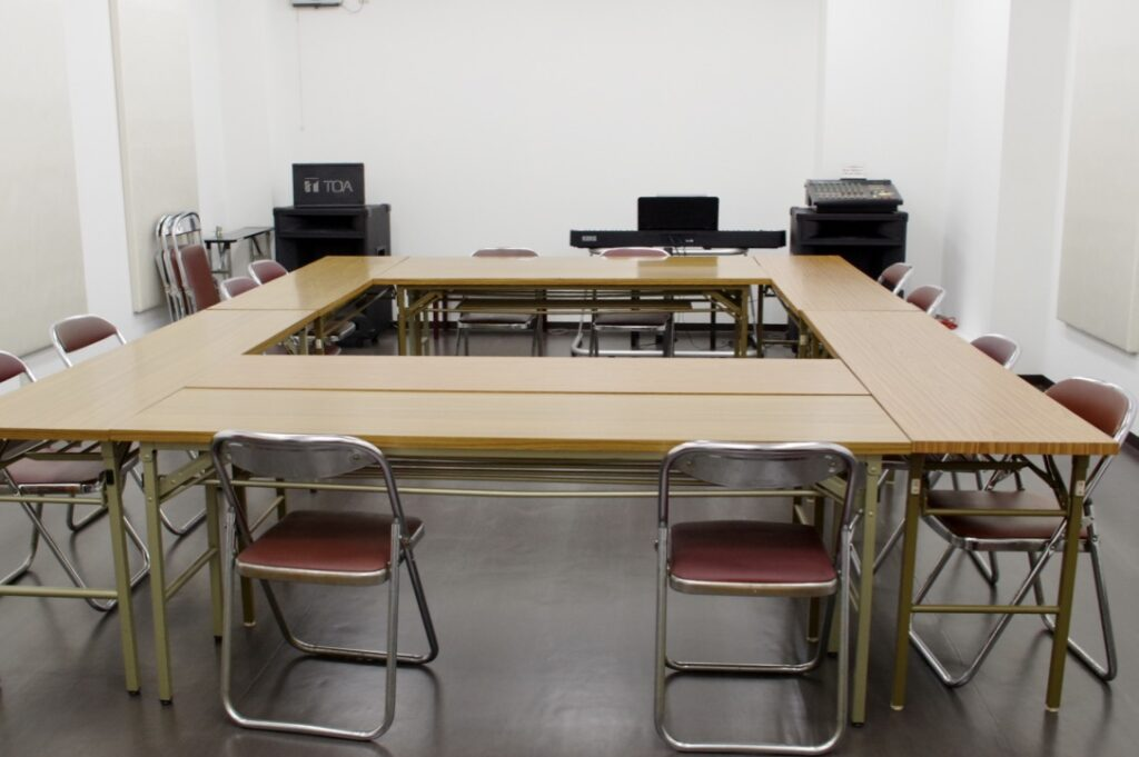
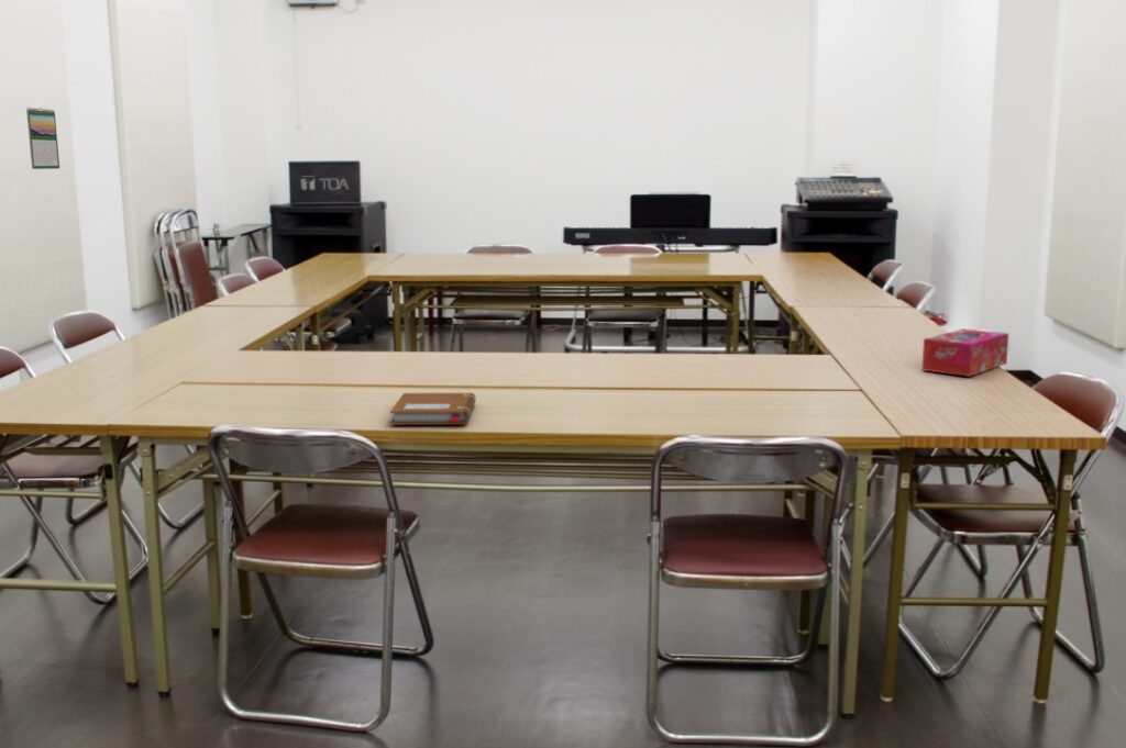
+ calendar (43, 138)
+ notebook (434, 408)
+ tissue box (965, 351)
